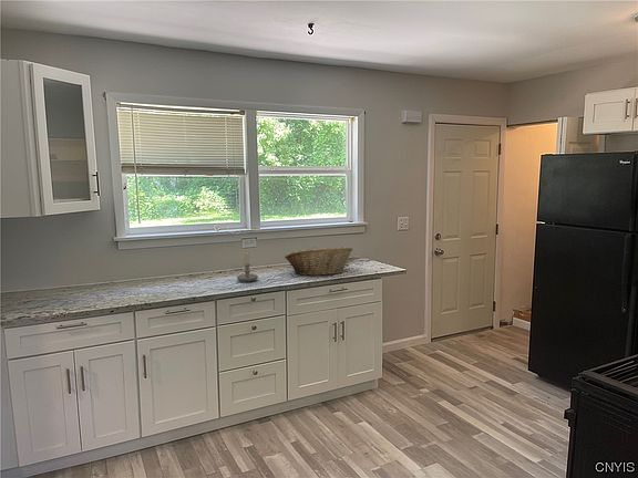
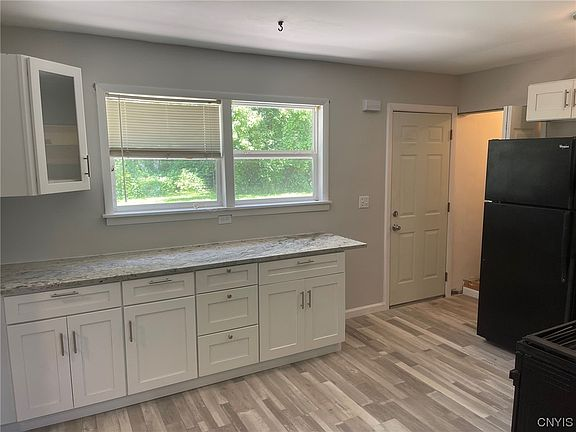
- candle (247, 266)
- fruit basket (319, 258)
